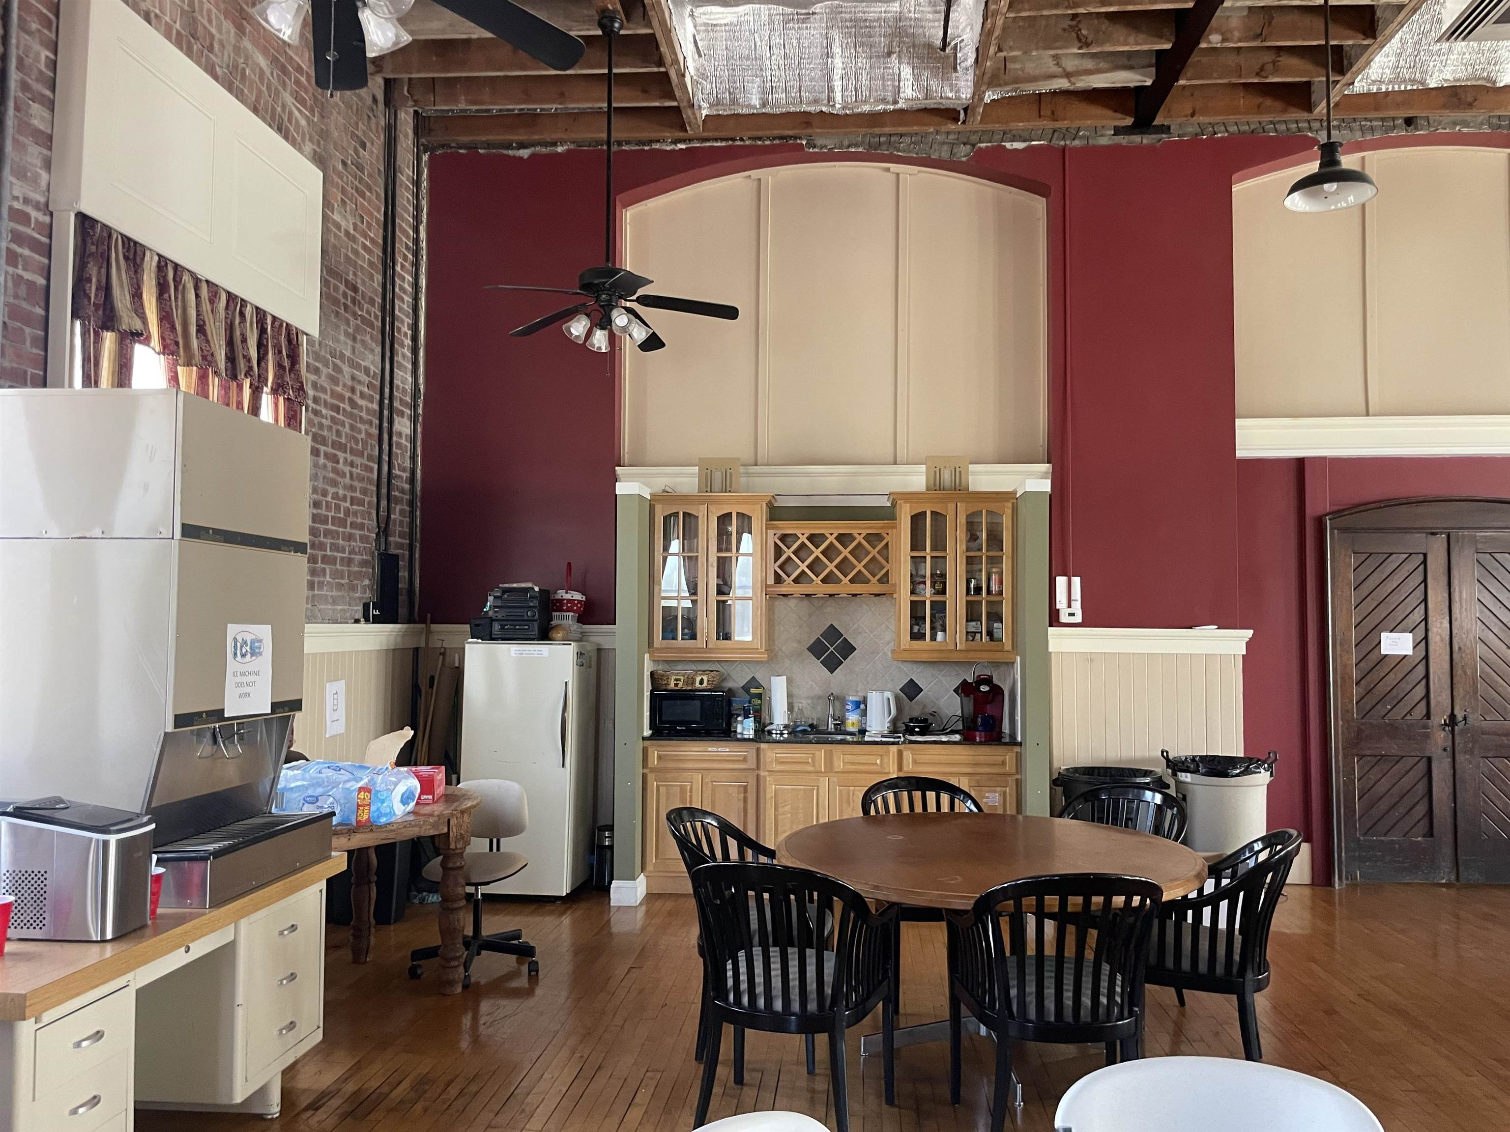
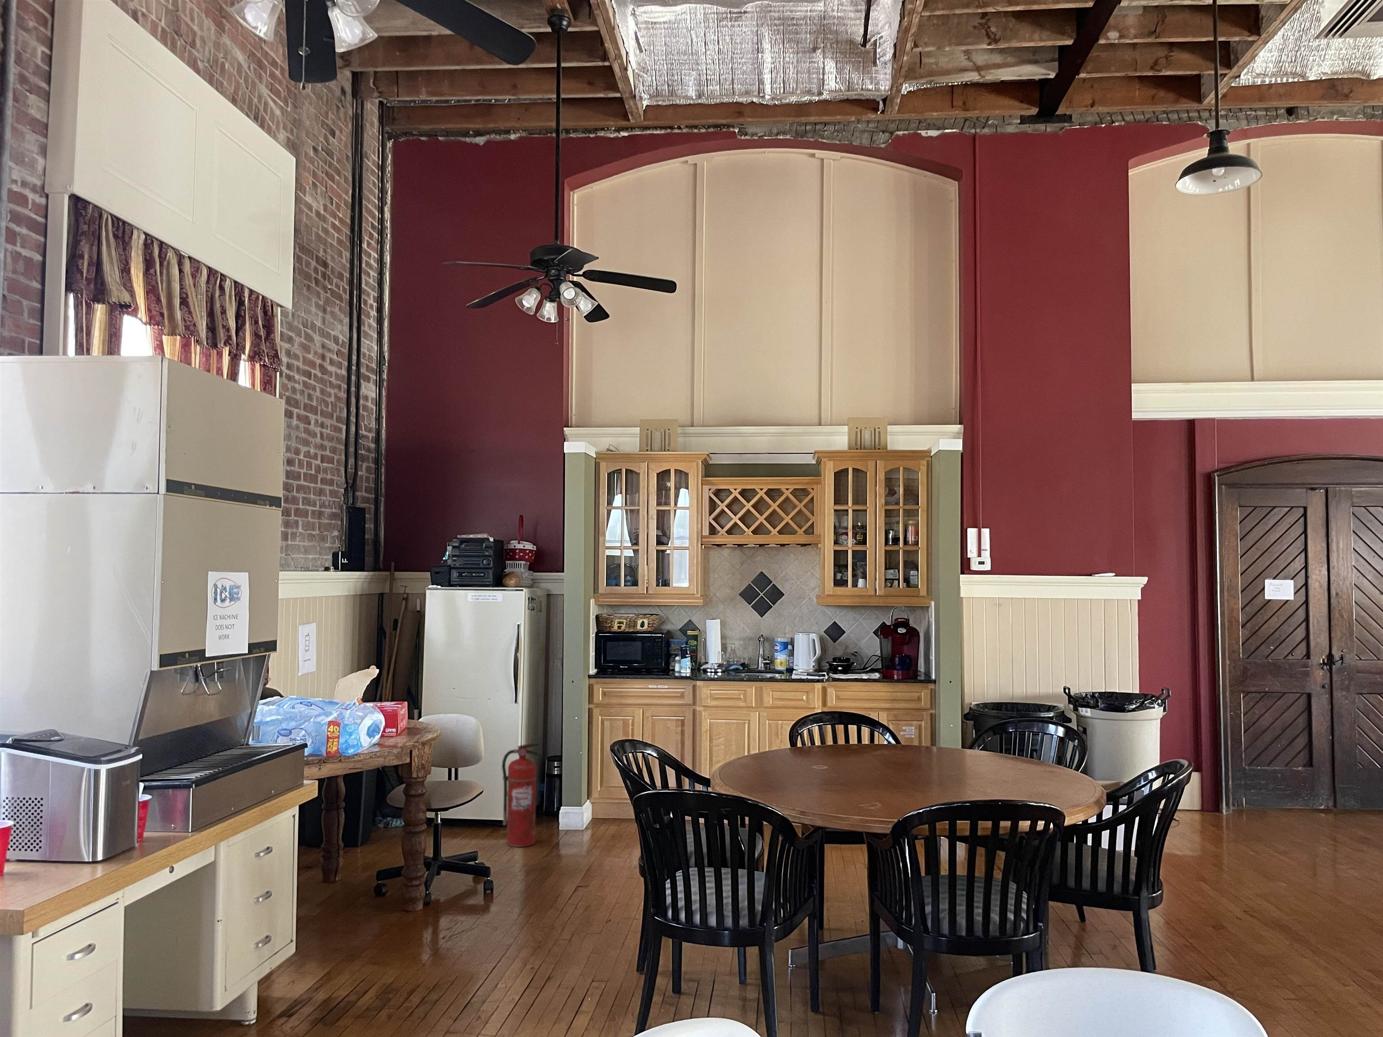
+ fire extinguisher (521, 793)
